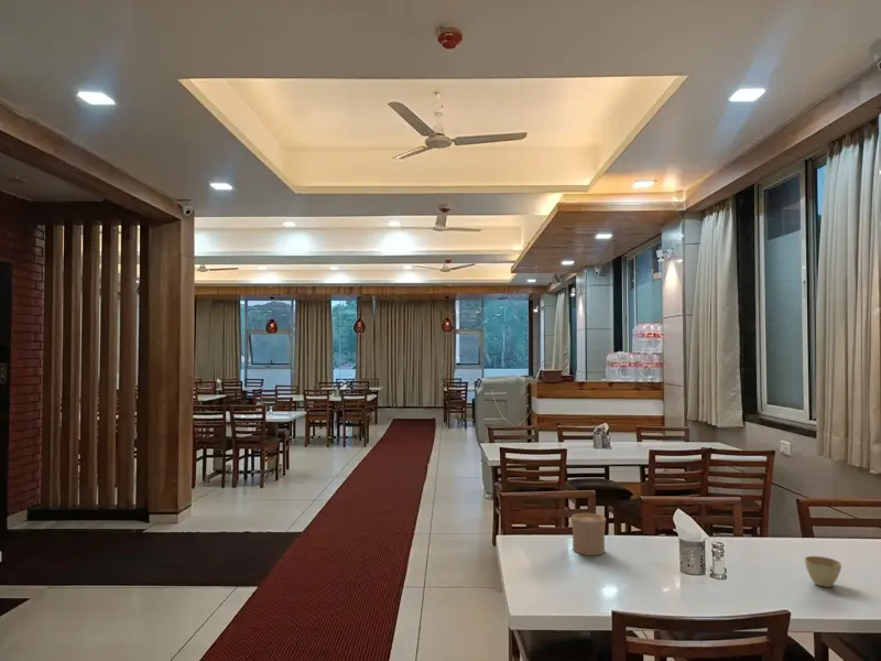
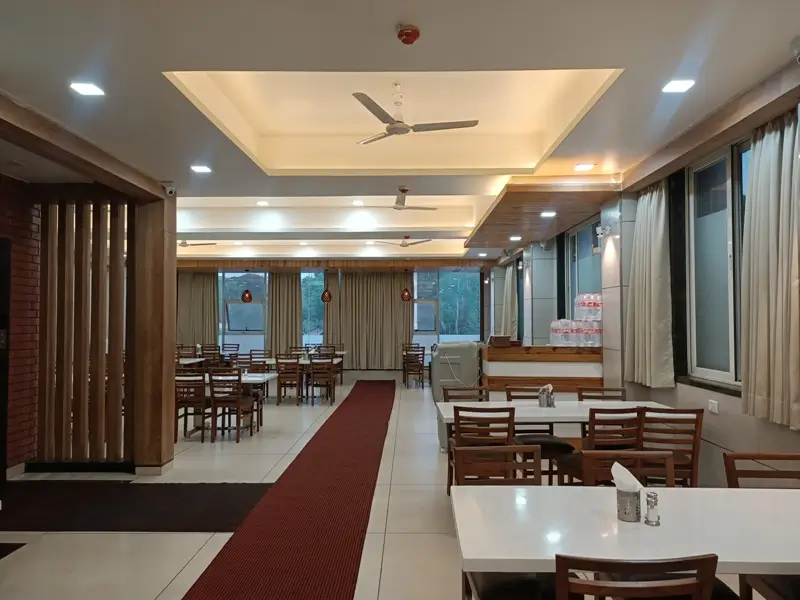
- cup (588, 533)
- flower pot (823, 572)
